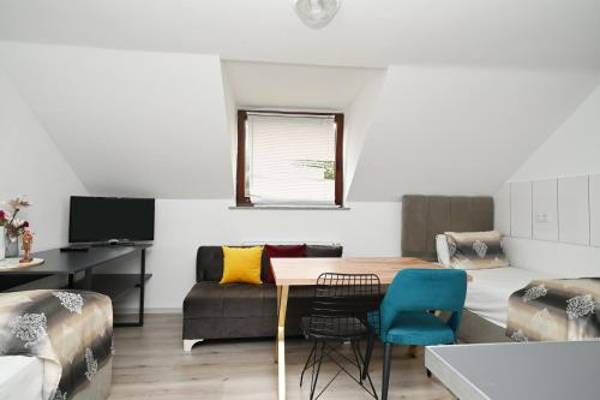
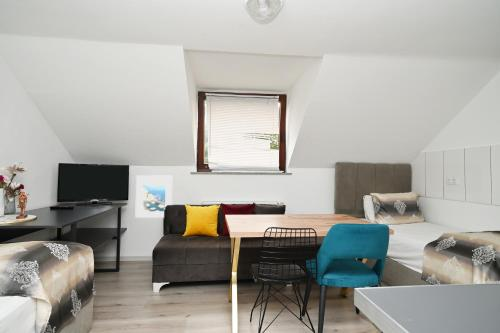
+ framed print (154, 196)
